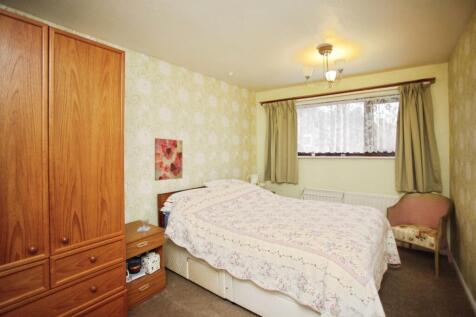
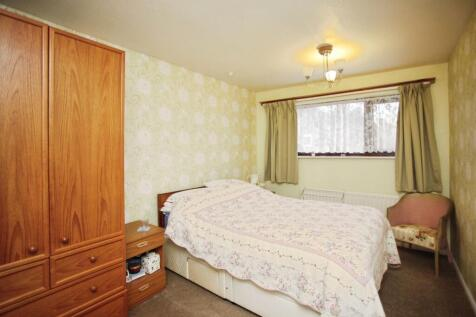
- wall art (169, 159)
